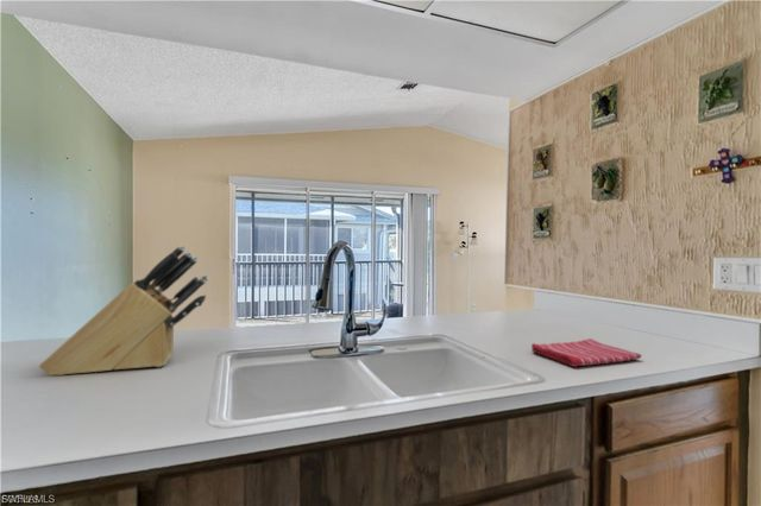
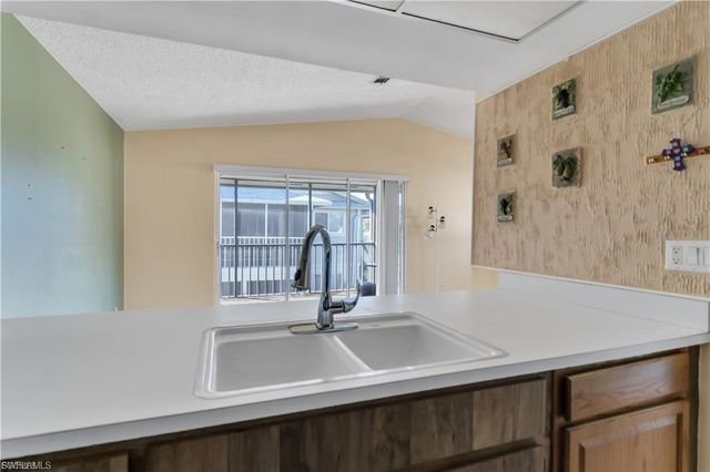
- knife block (133, 304)
- dish towel (583, 350)
